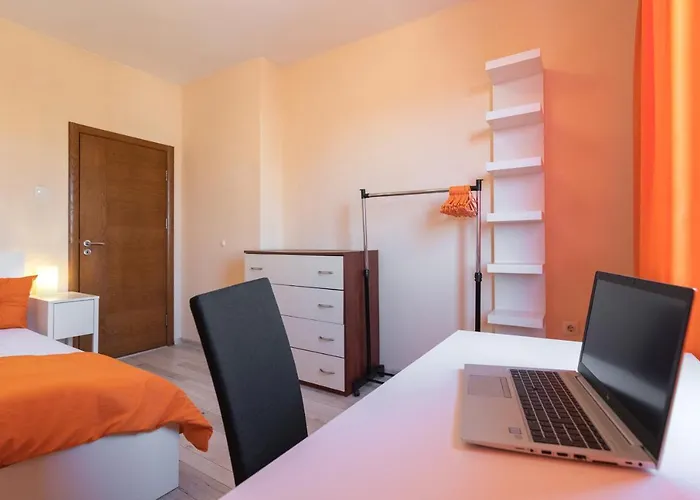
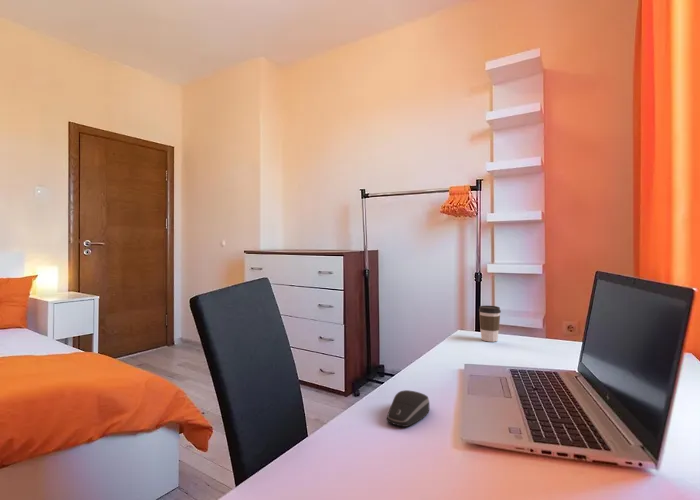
+ computer mouse (408, 404)
+ coffee cup (489, 323)
